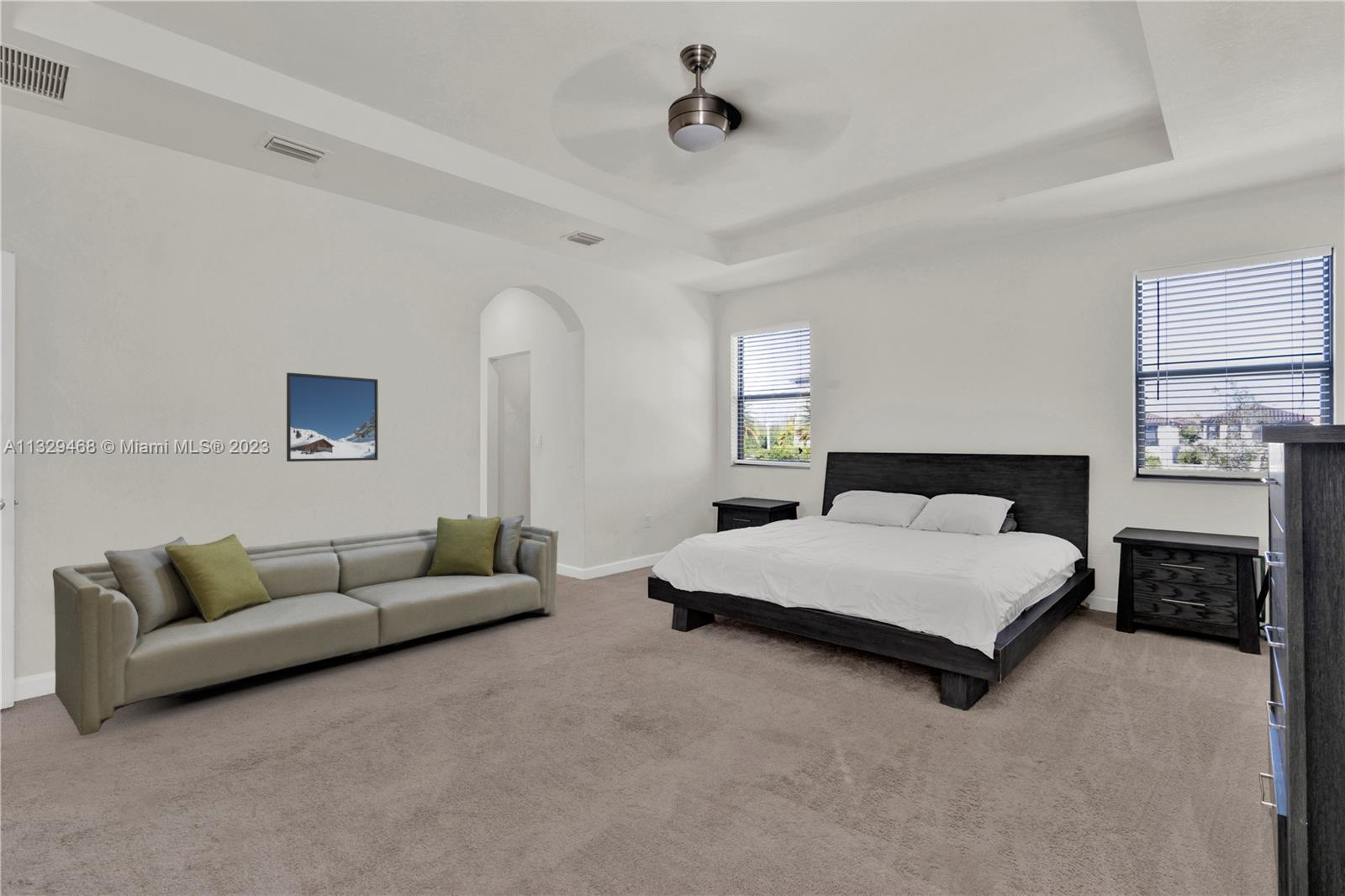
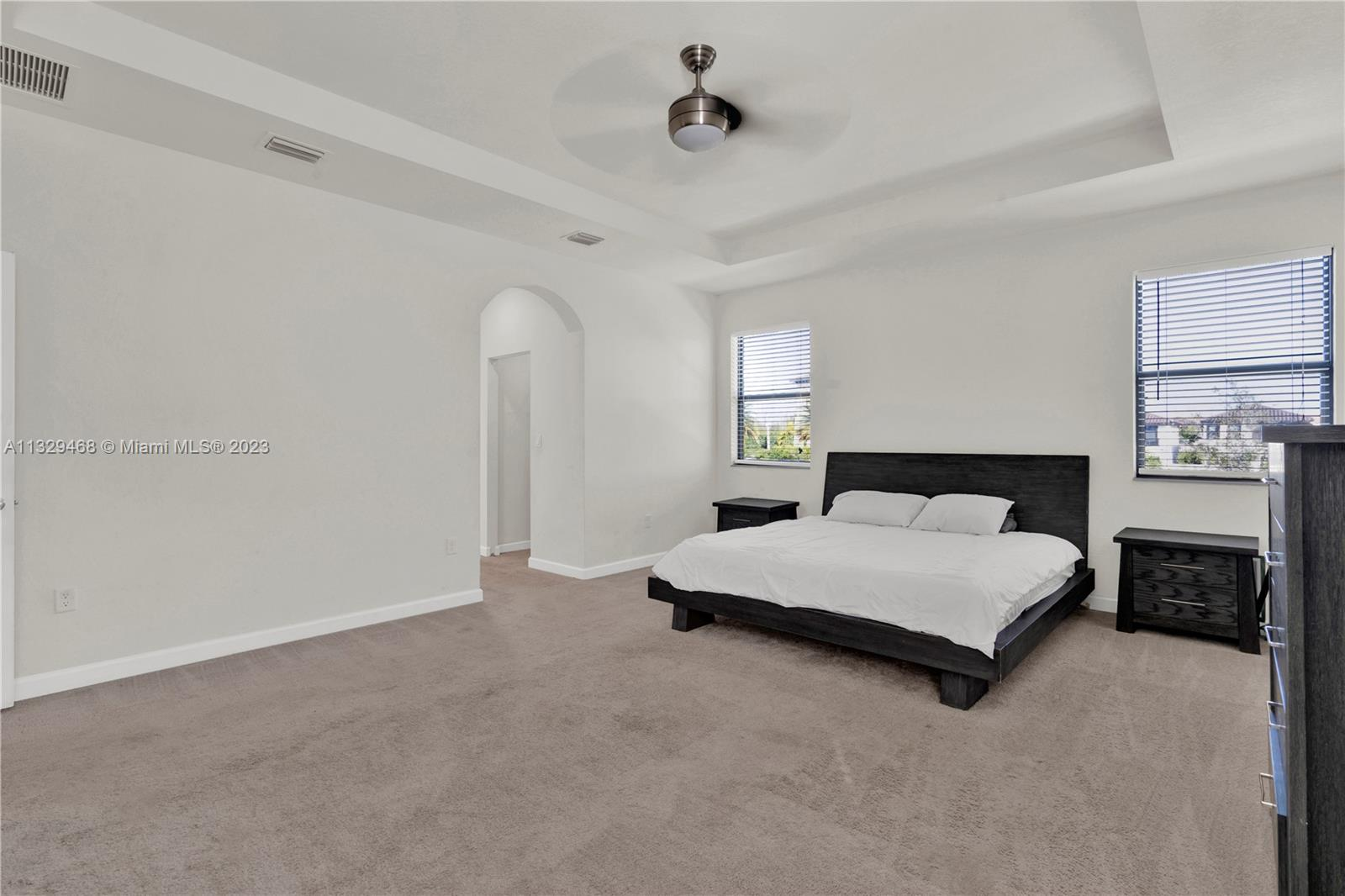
- sofa (352, 587)
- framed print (334, 418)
